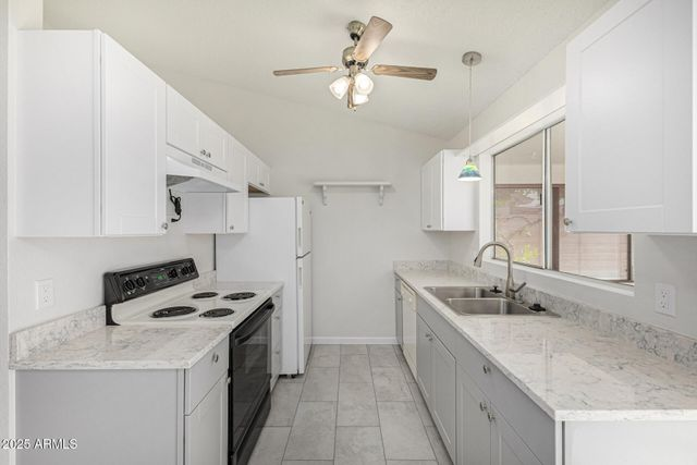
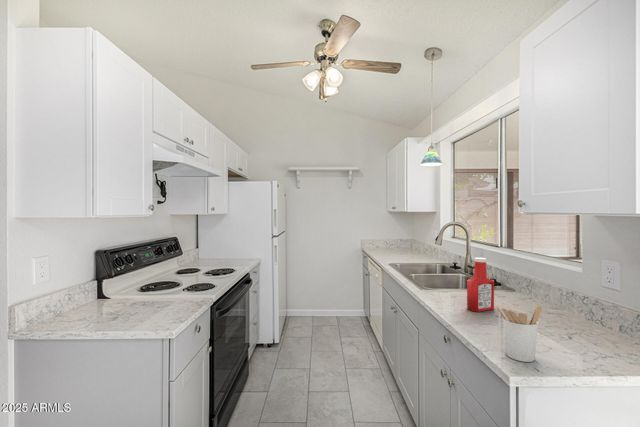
+ soap bottle (480, 283)
+ utensil holder (518, 331)
